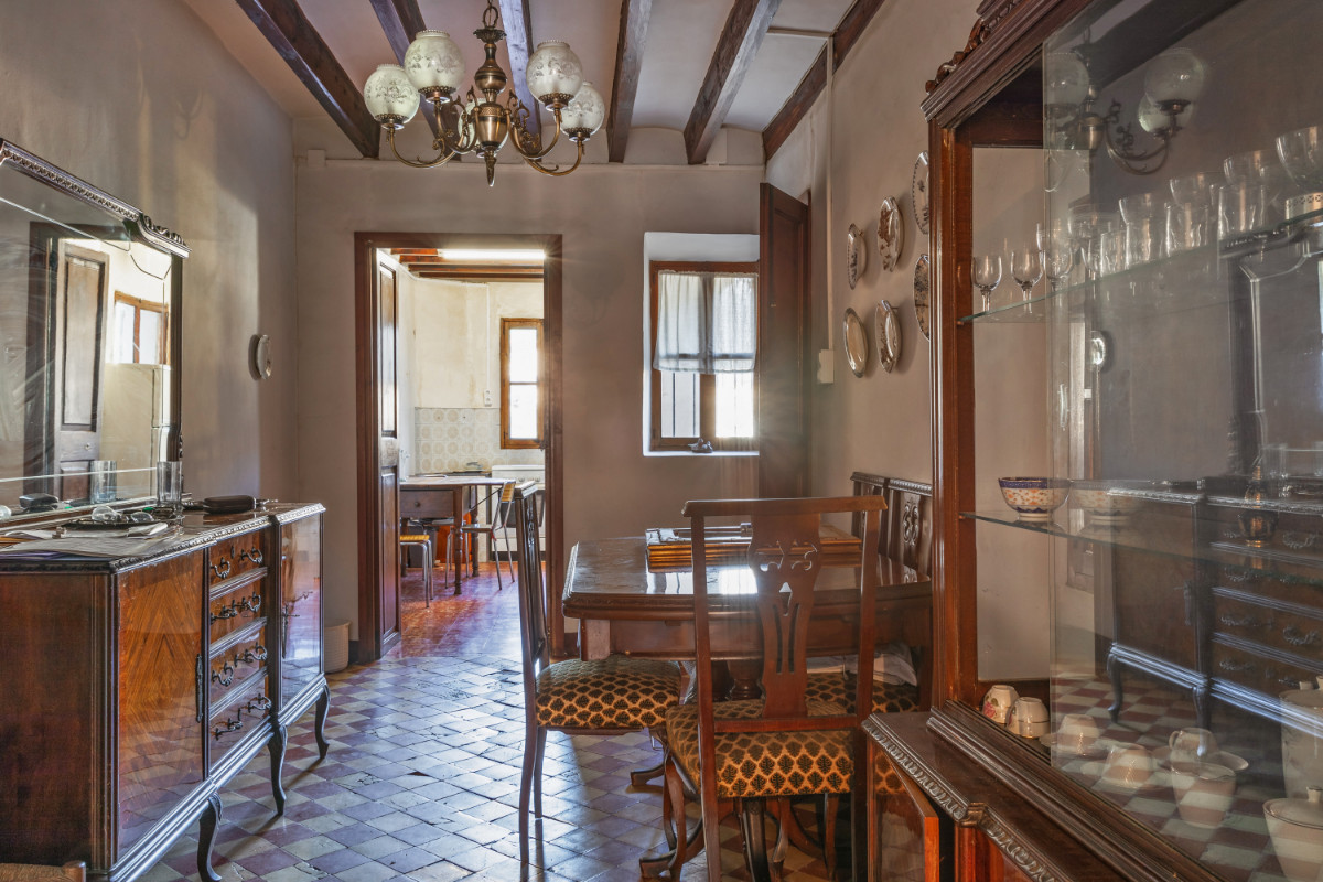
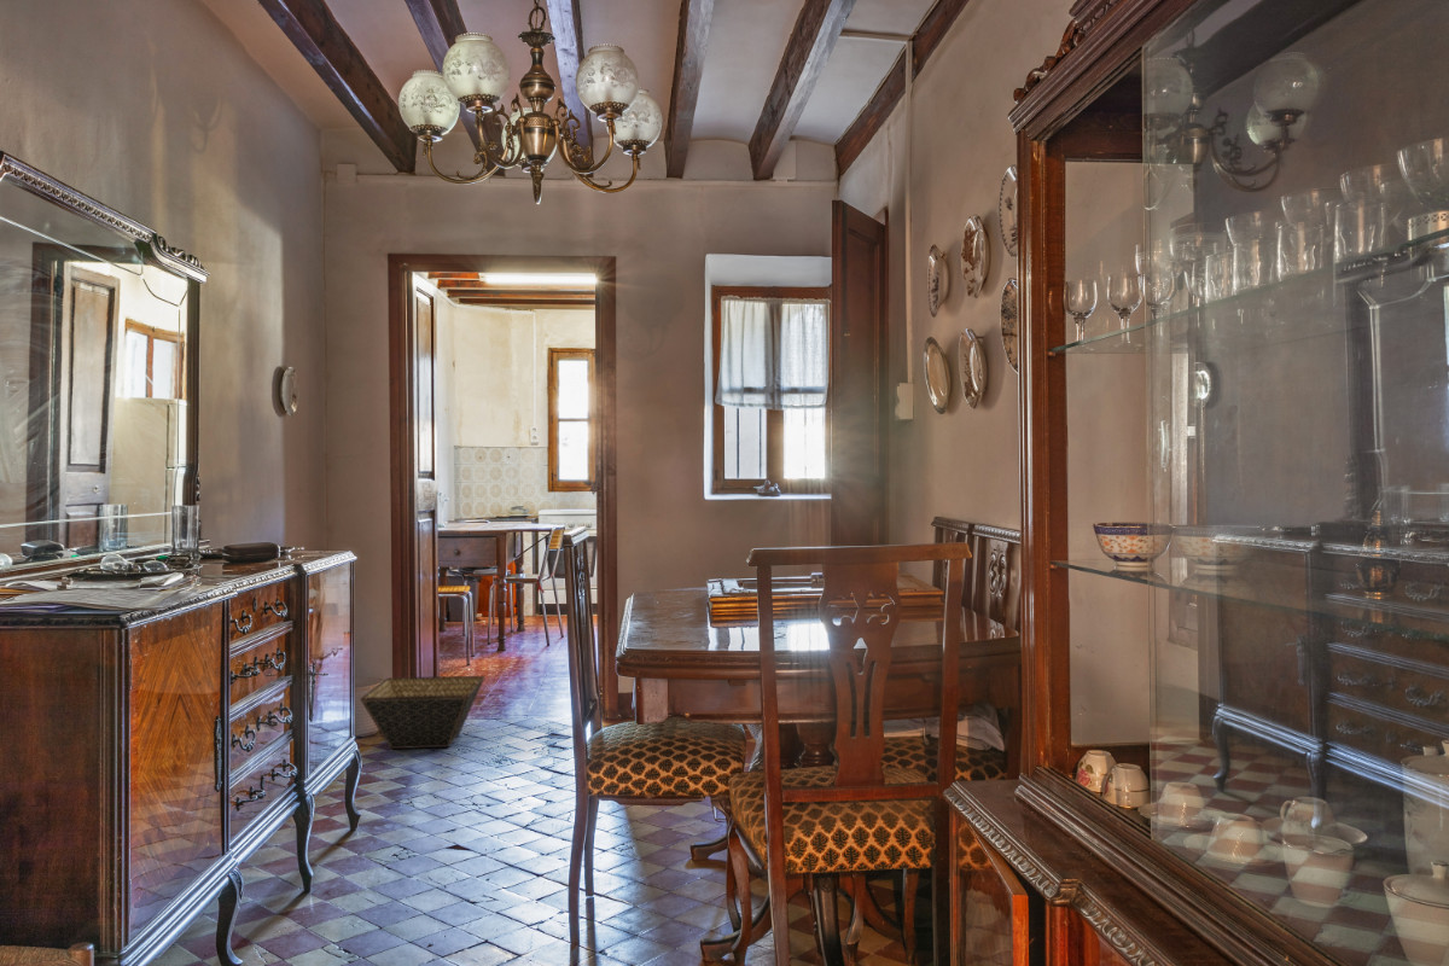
+ basket (425, 712)
